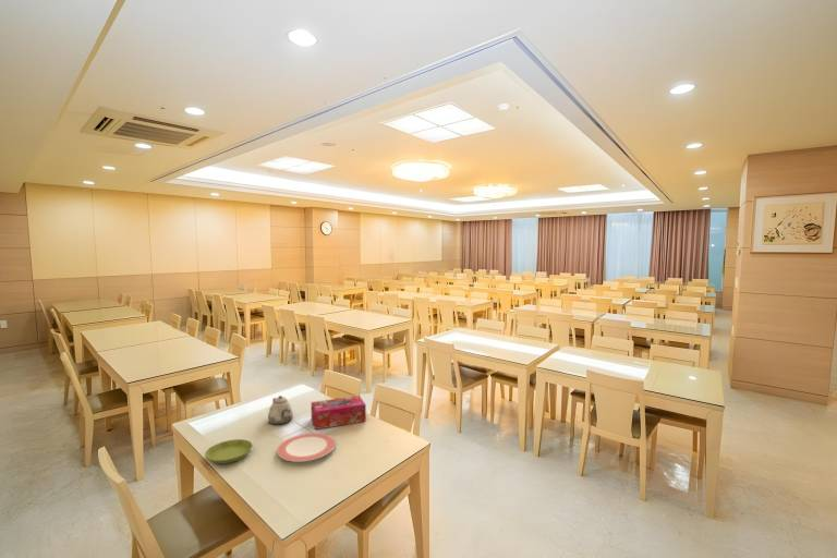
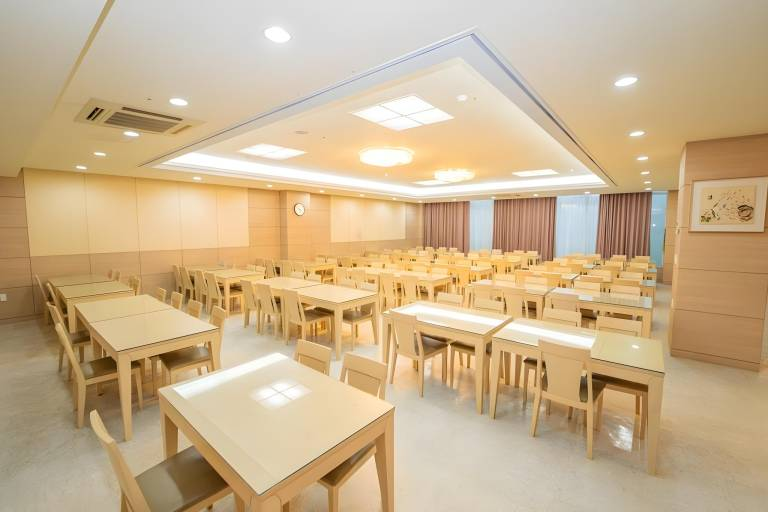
- saucer (229, 451)
- teapot (281, 409)
- plate (306, 448)
- tissue box (338, 411)
